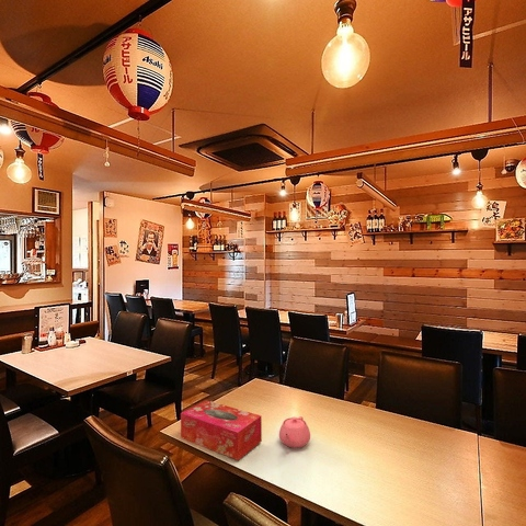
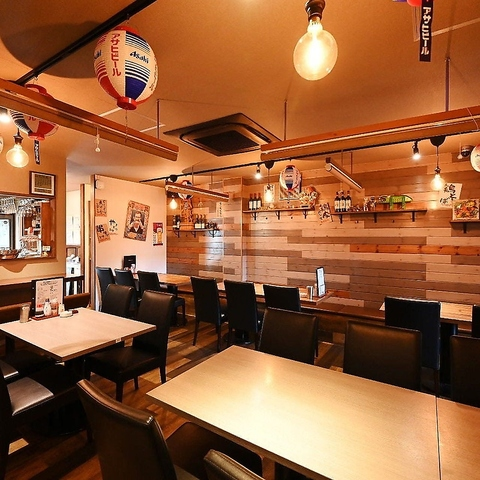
- teapot (294, 431)
- tissue box (220, 426)
